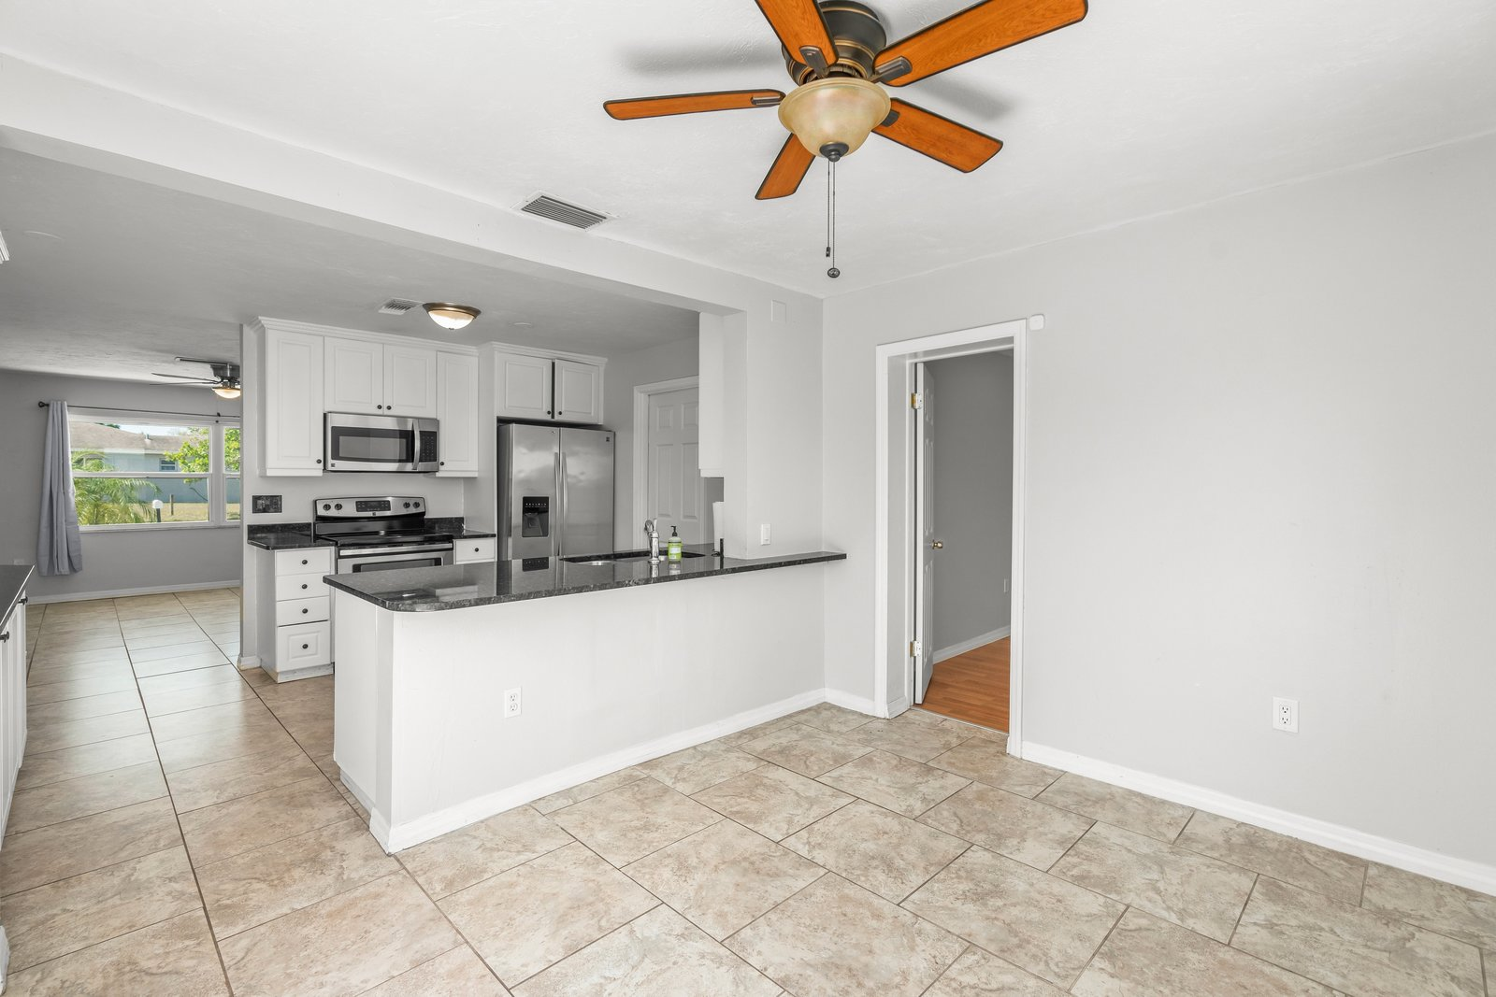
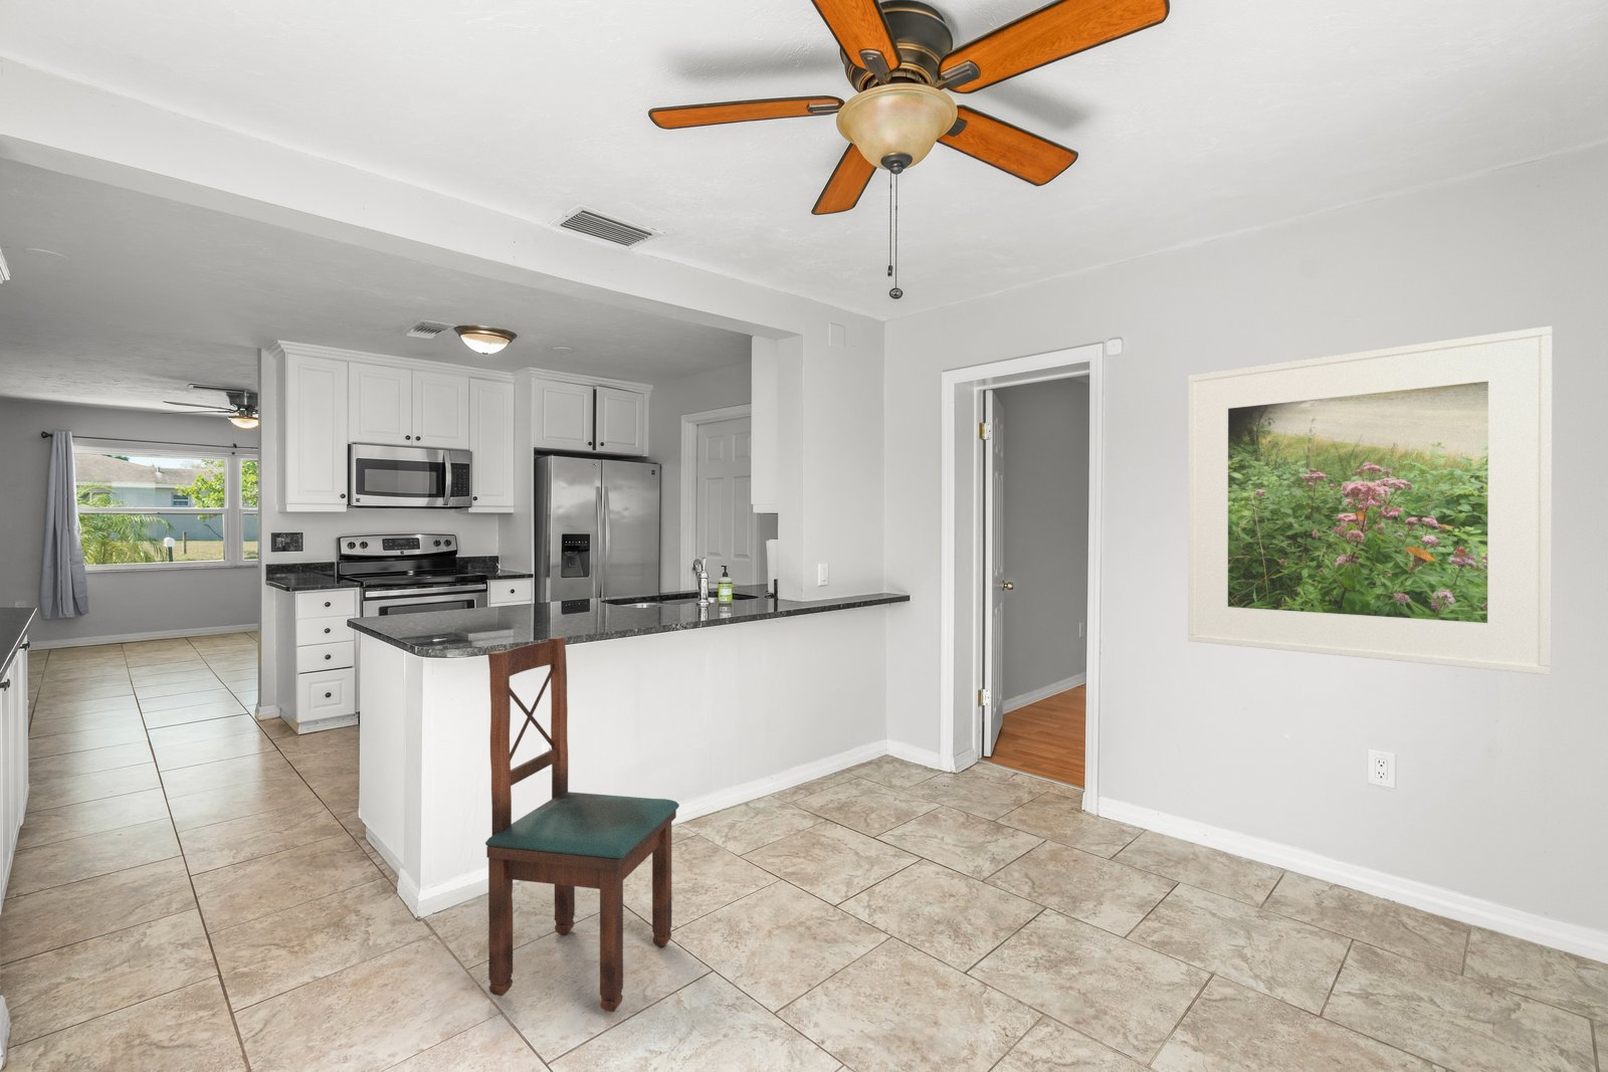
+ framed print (1345, 505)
+ dining chair (585, 808)
